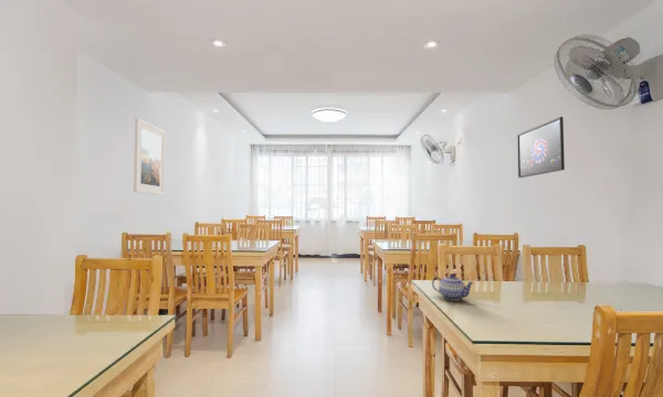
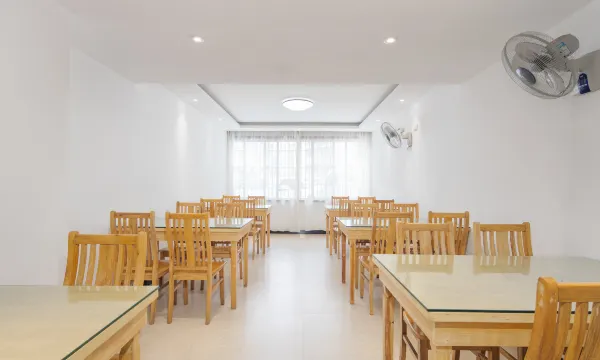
- teapot (452, 286)
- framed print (150, 159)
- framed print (538, 150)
